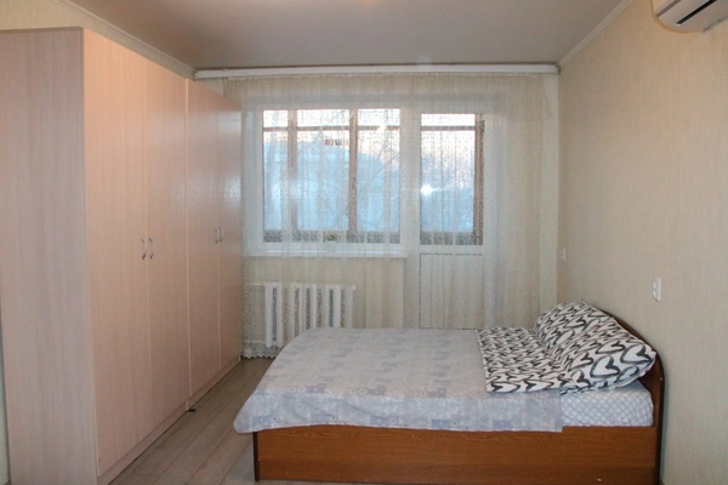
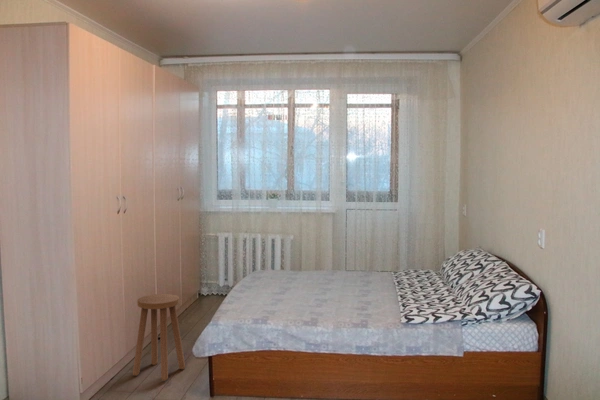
+ stool (160, 335)
